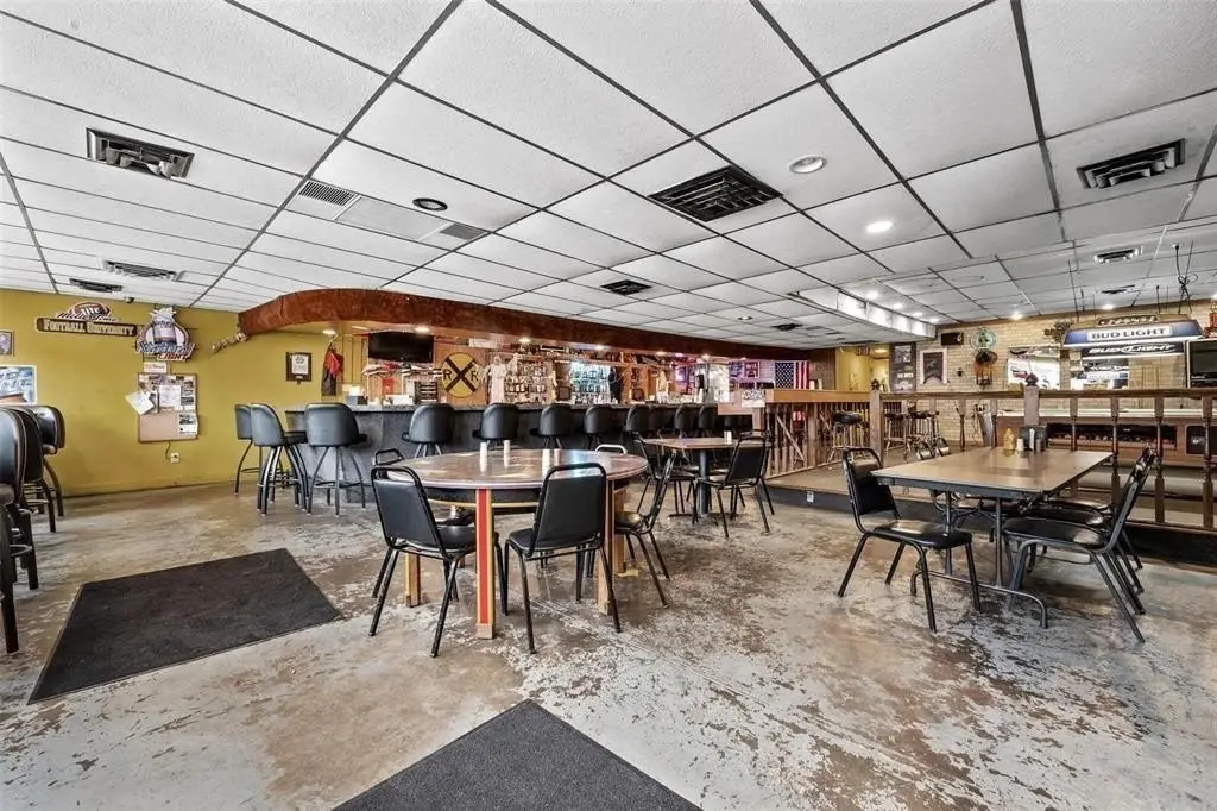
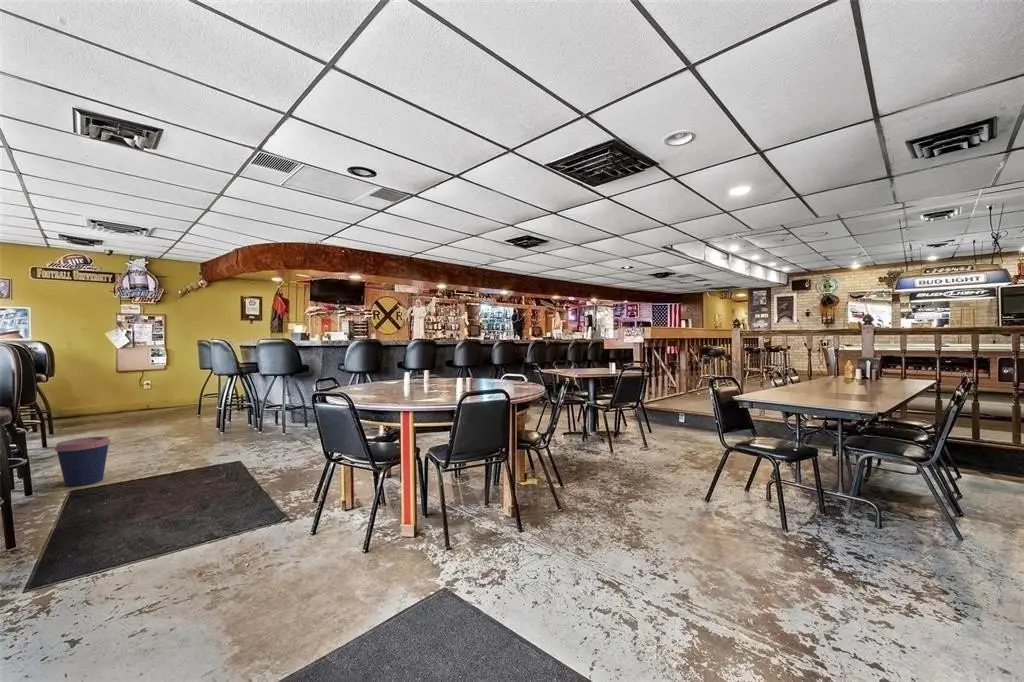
+ coffee cup (83, 461)
